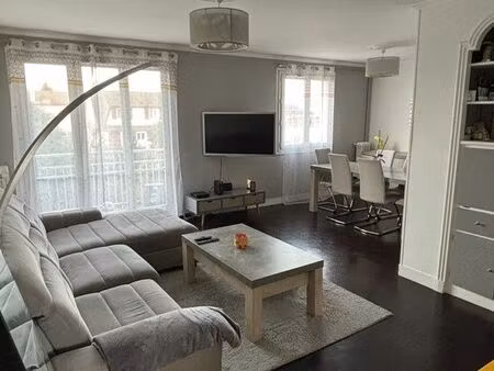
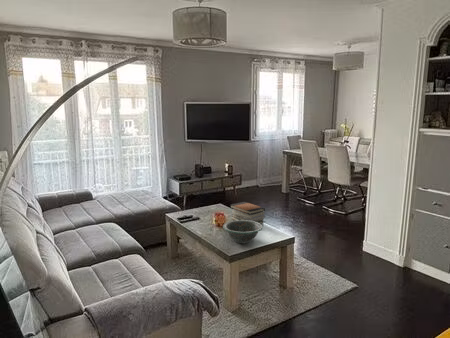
+ decorative bowl (242, 233)
+ book stack (247, 213)
